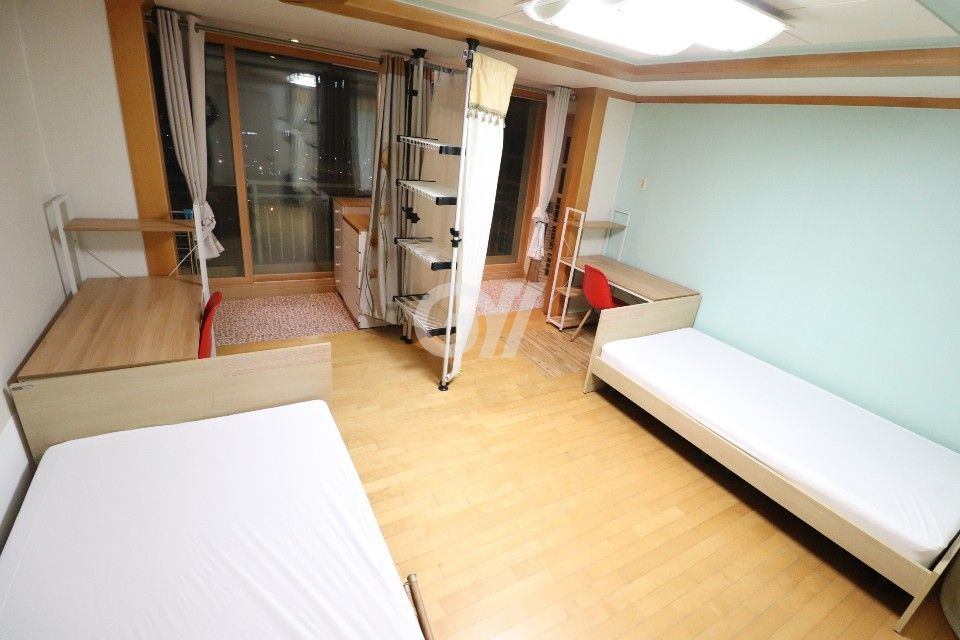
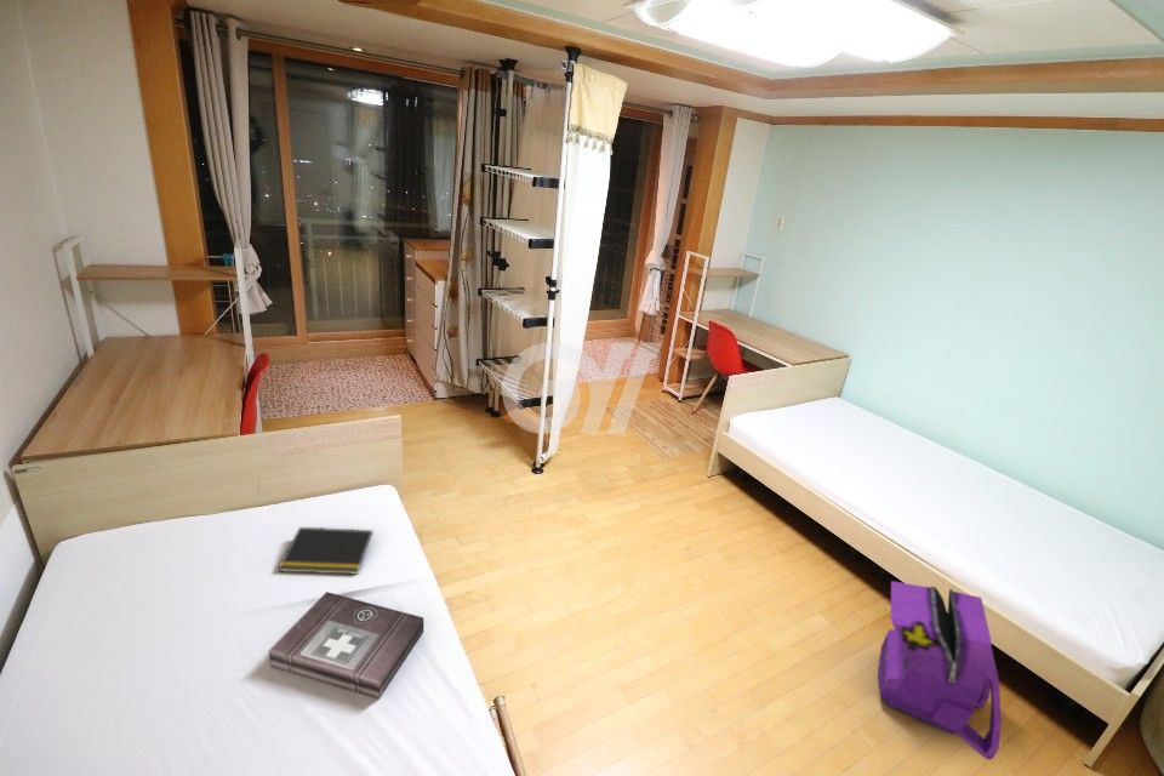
+ first aid kit (350, 640)
+ notepad (327, 549)
+ backpack (940, 654)
